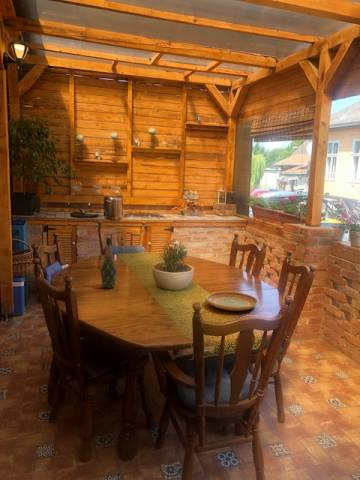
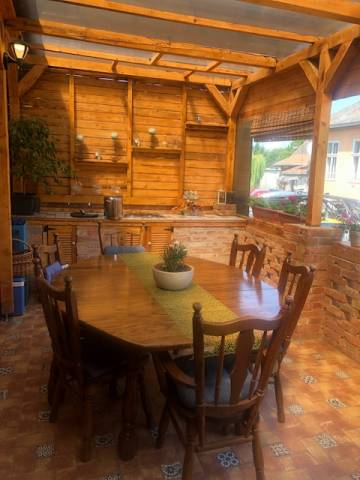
- wine bottle (108, 262)
- plate (231, 301)
